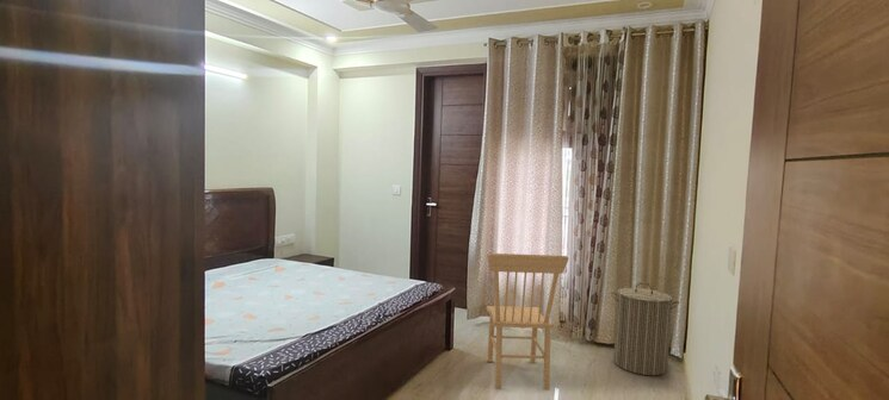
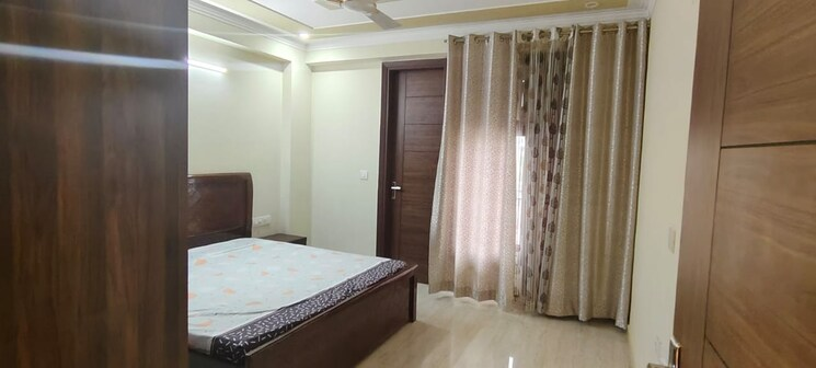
- laundry hamper (642, 324)
- chair (519, 312)
